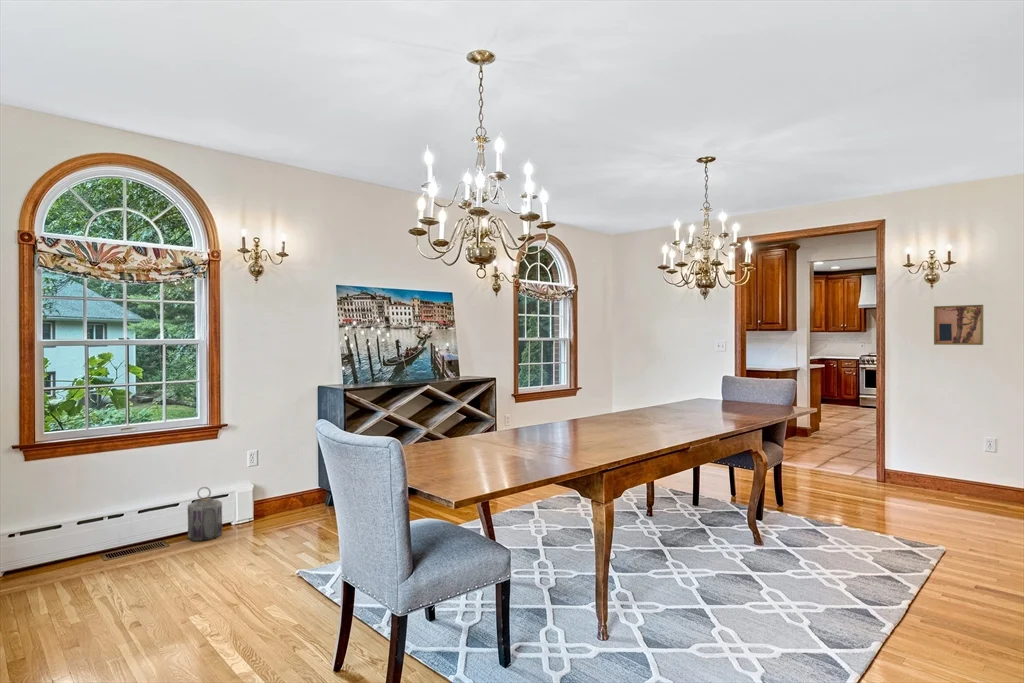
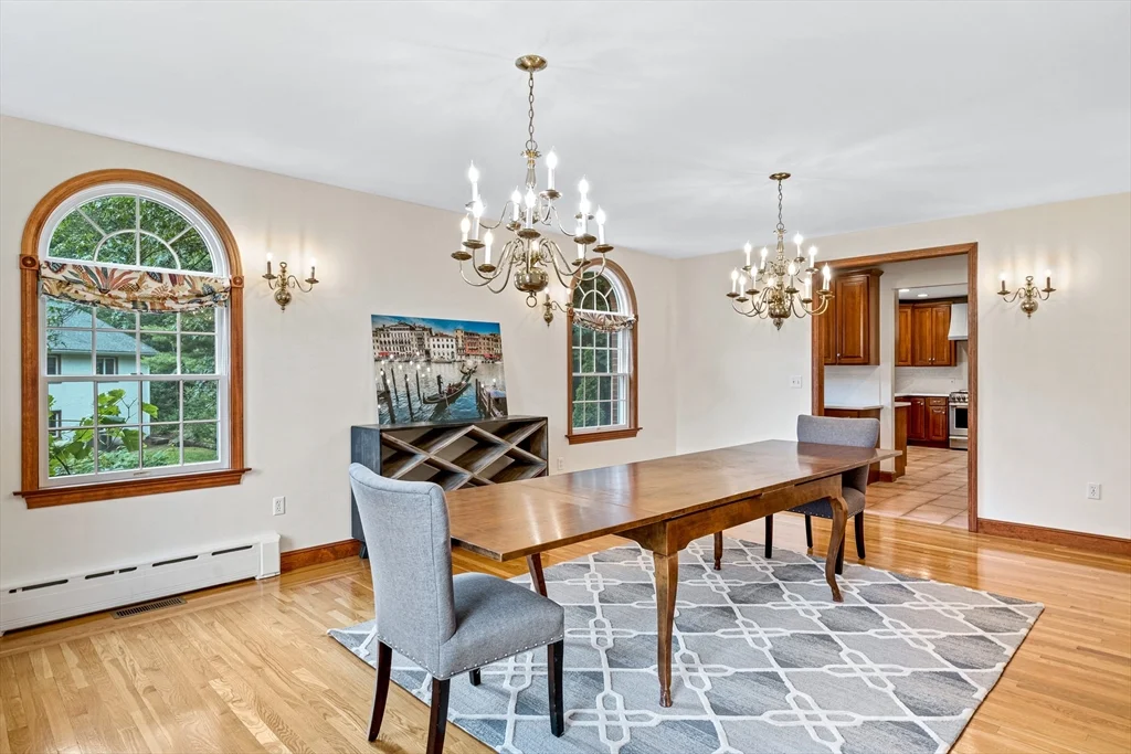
- lantern (205, 511)
- wall art (958, 325)
